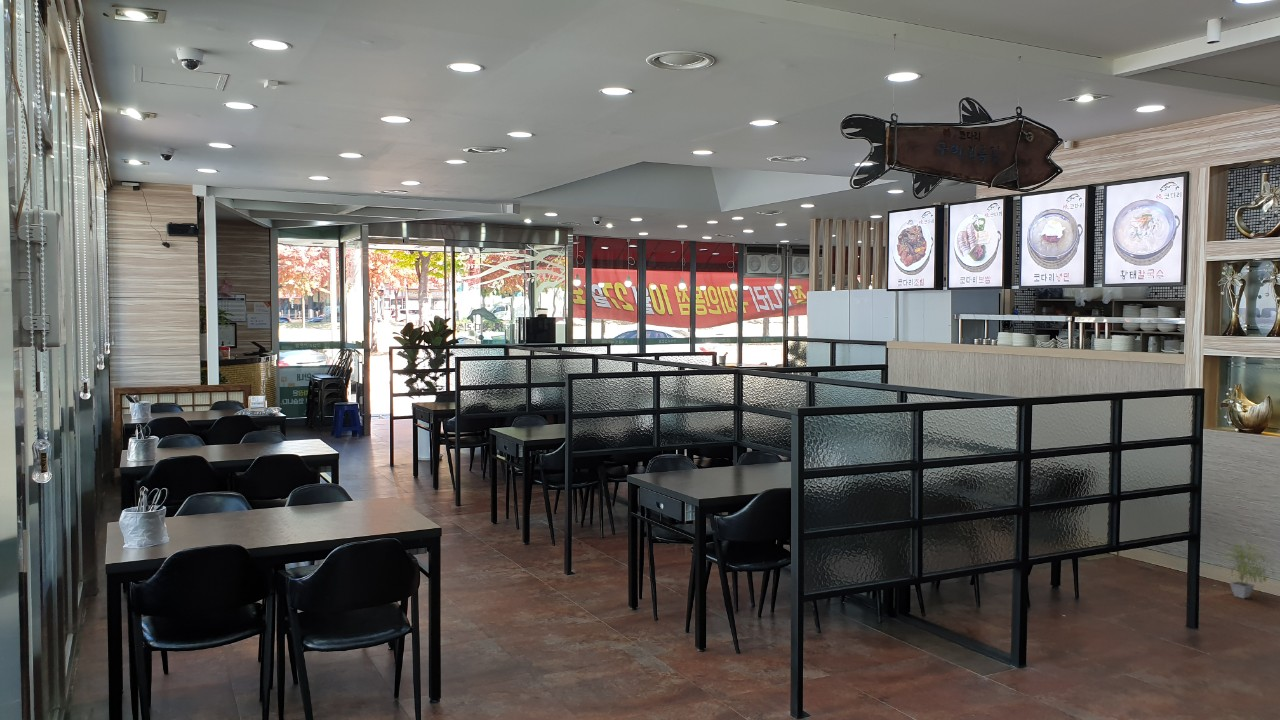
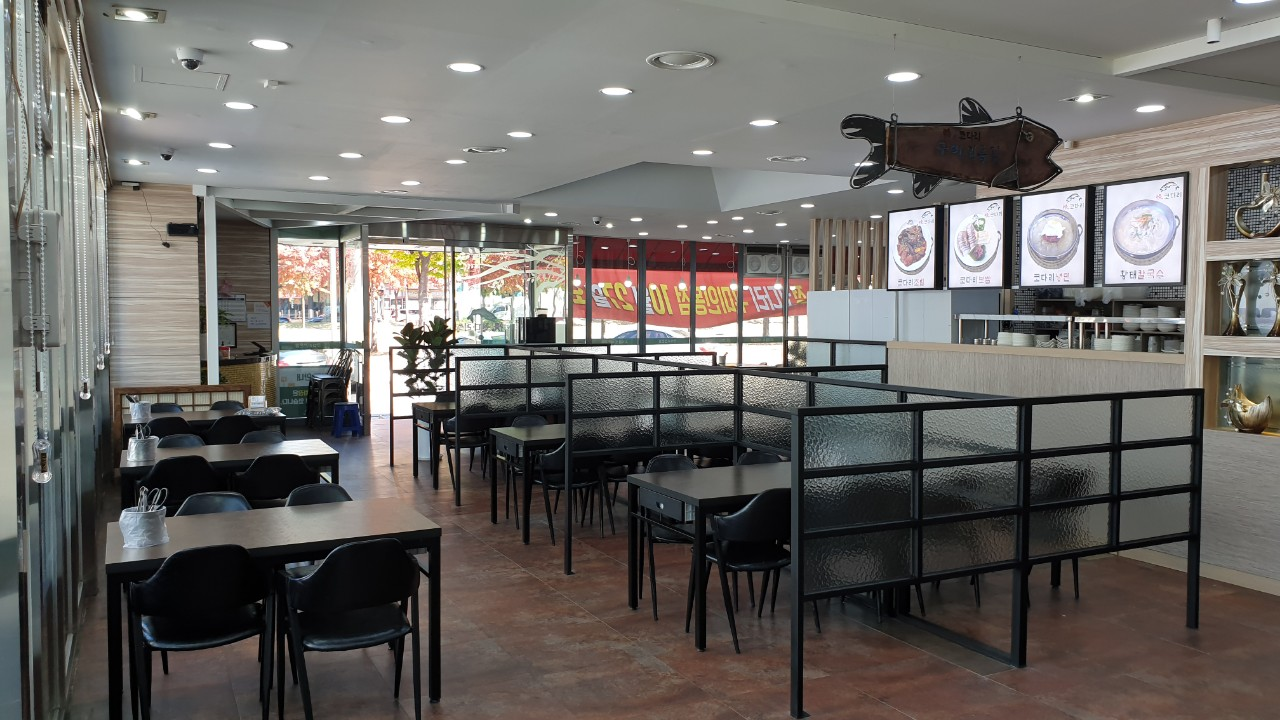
- potted plant (1247, 567)
